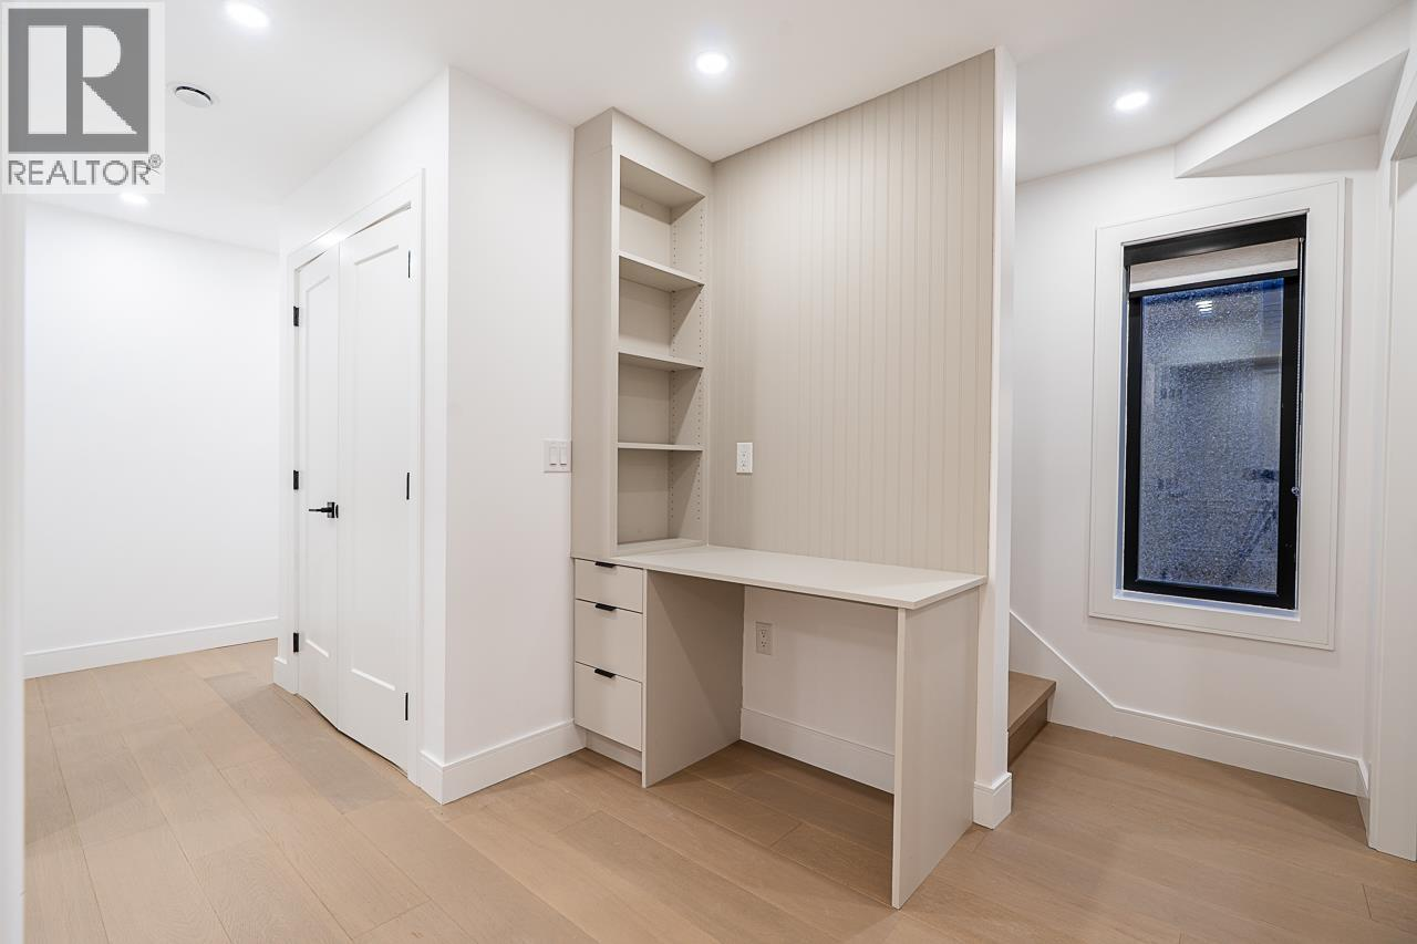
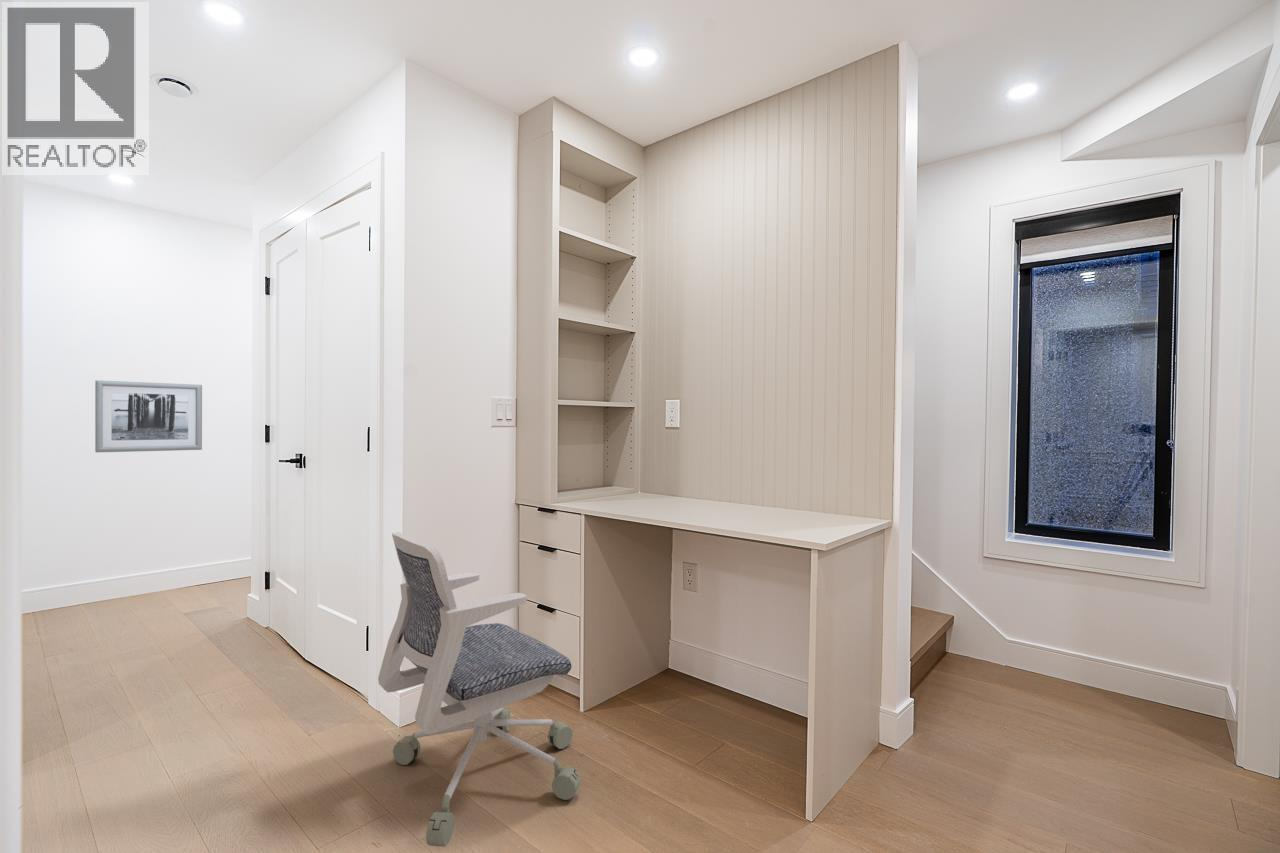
+ wall art (151, 416)
+ office chair (483, 652)
